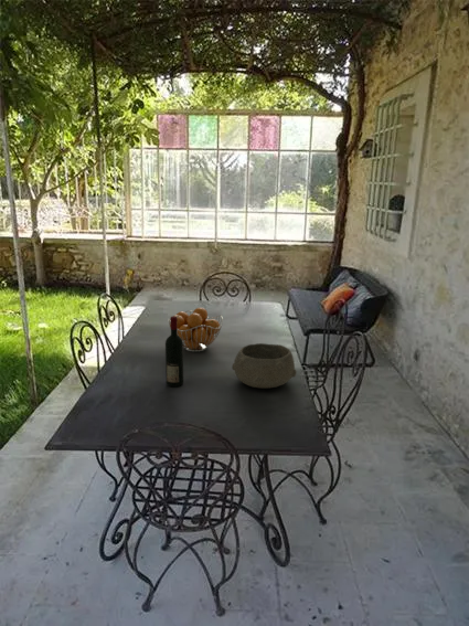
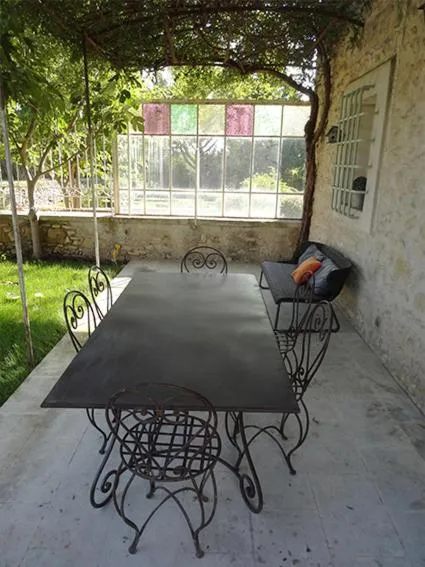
- fruit basket (195, 329)
- alcohol (173, 350)
- bowl (264, 365)
